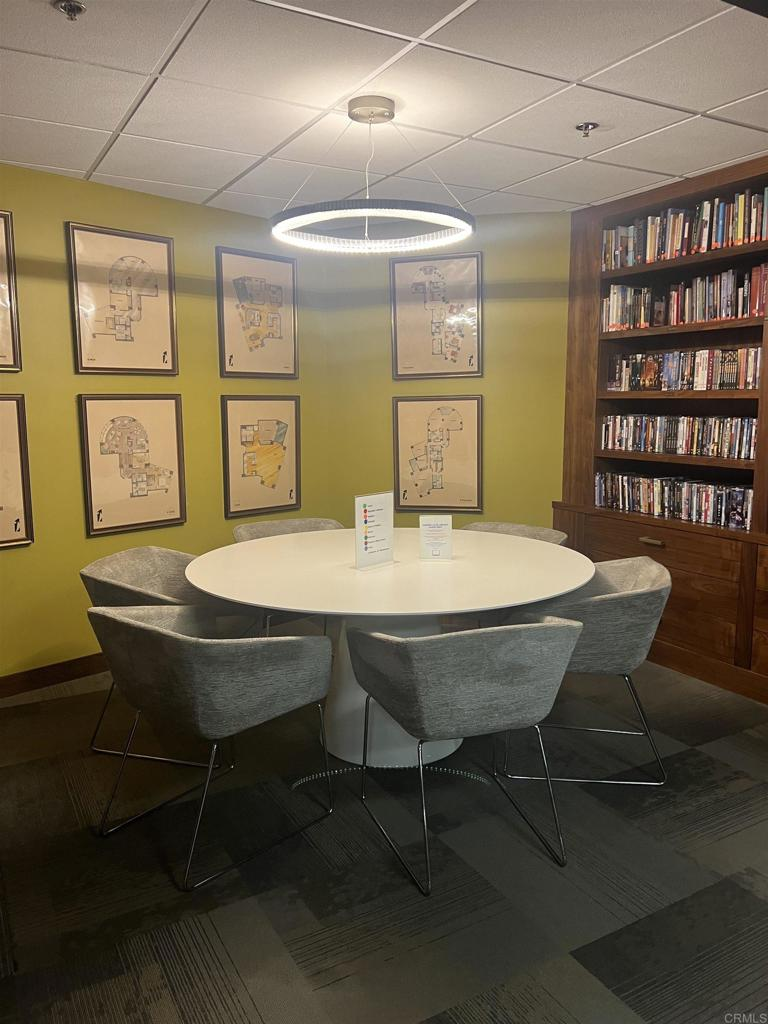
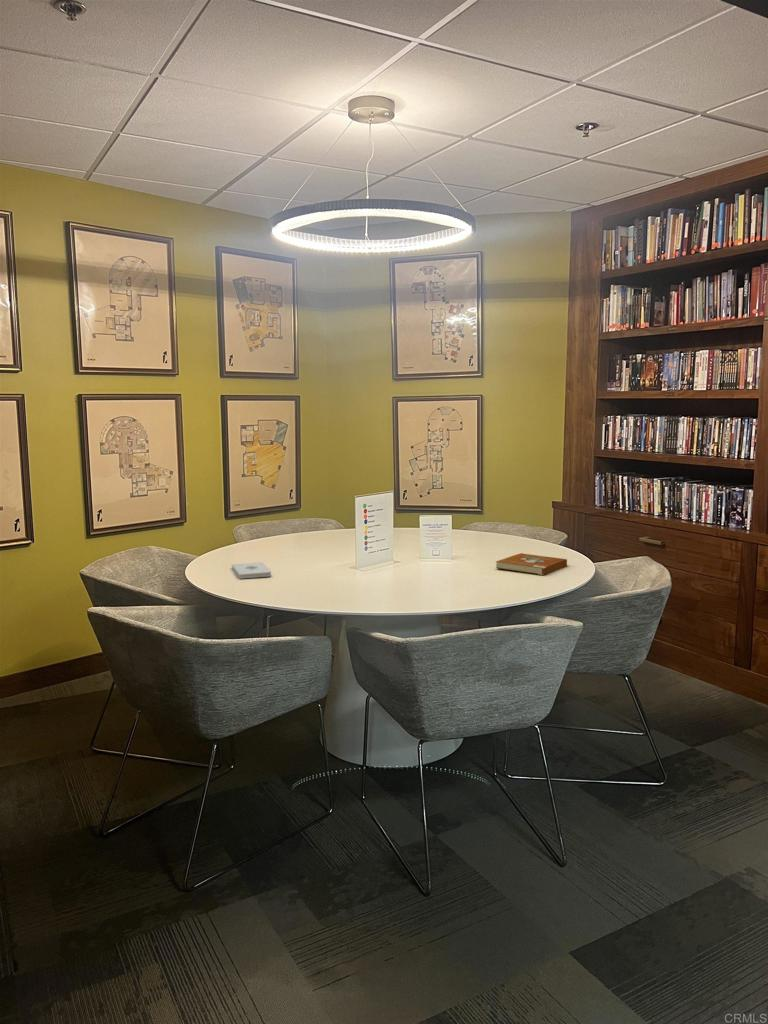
+ notepad (251, 570)
+ book (531, 563)
